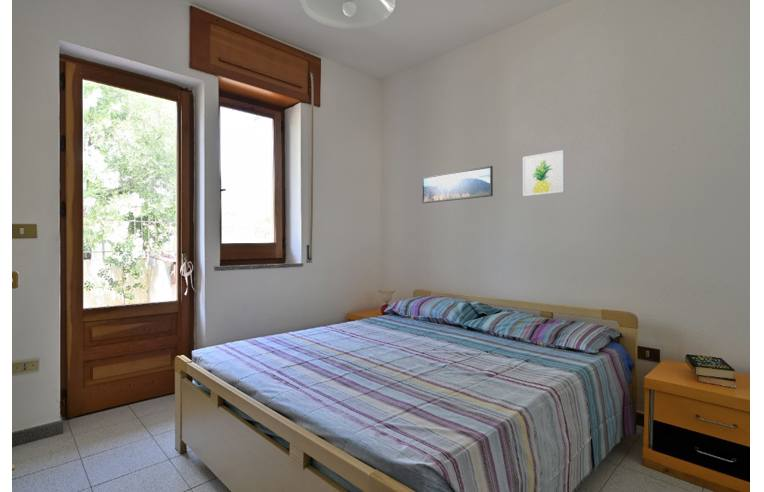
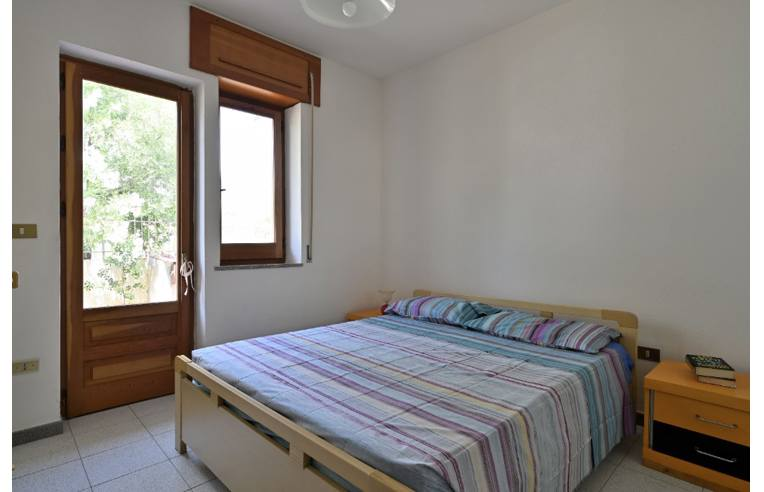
- wall art (542, 174)
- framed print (454, 186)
